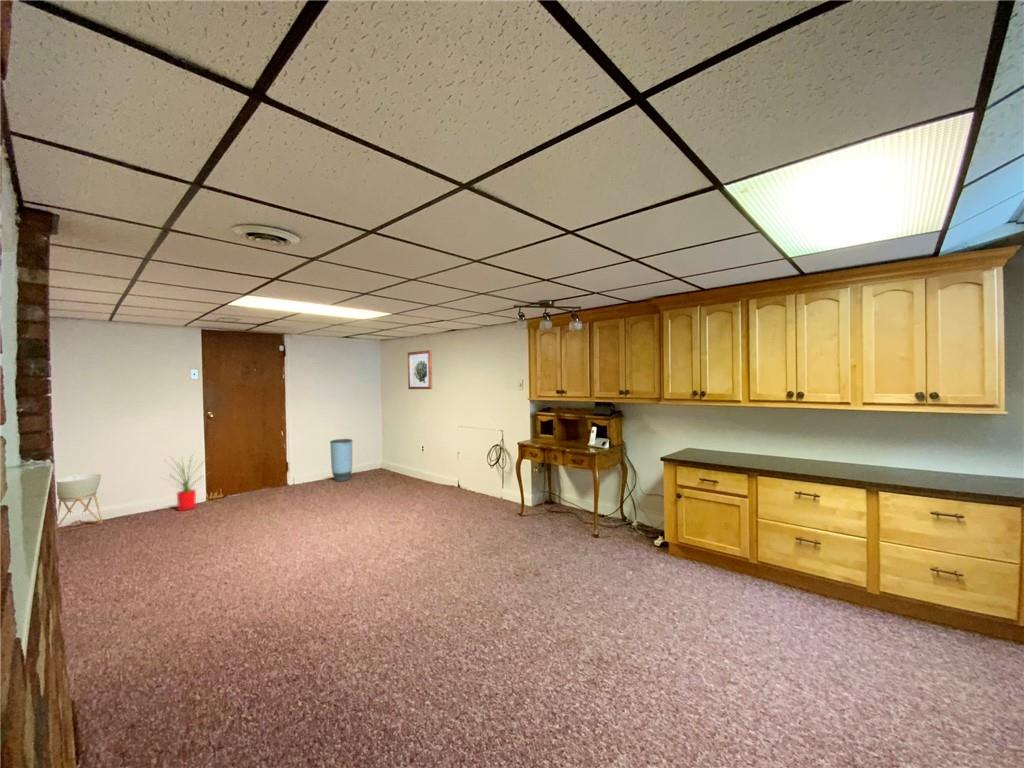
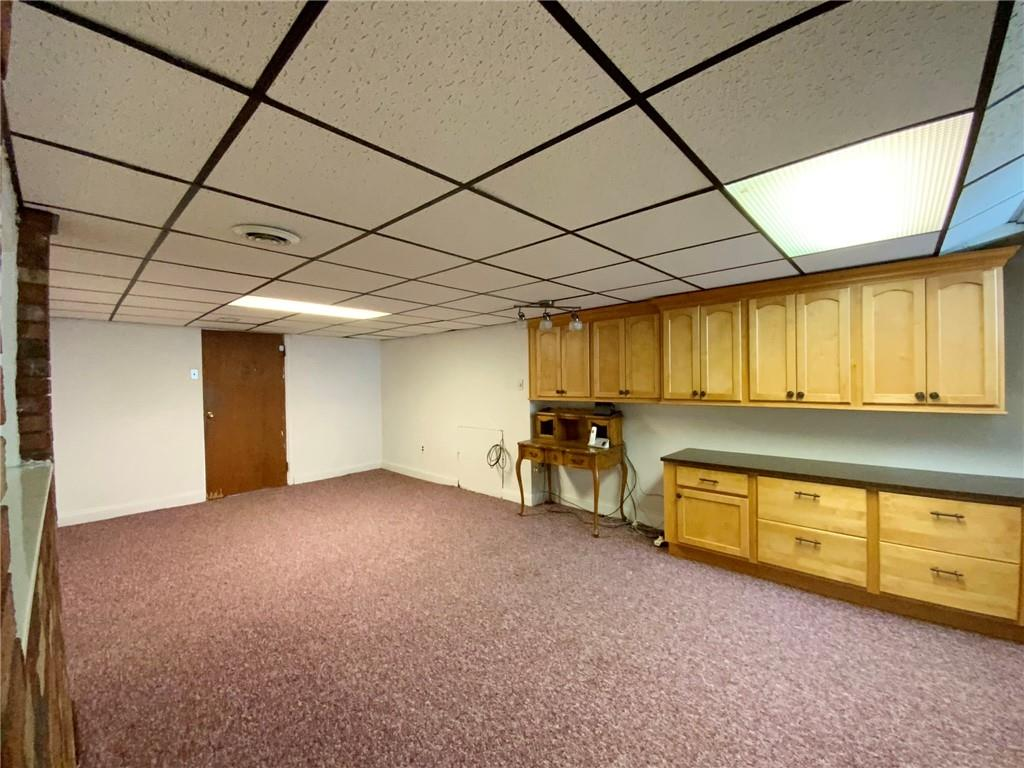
- wall art (419, 370)
- planter (76, 501)
- trash can (340, 459)
- house plant (185, 480)
